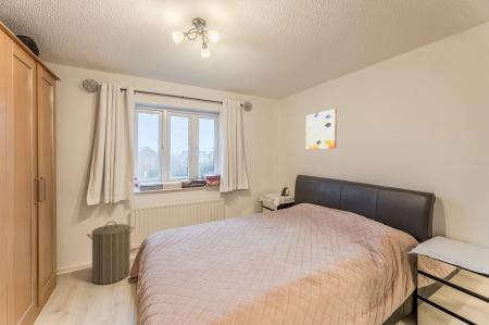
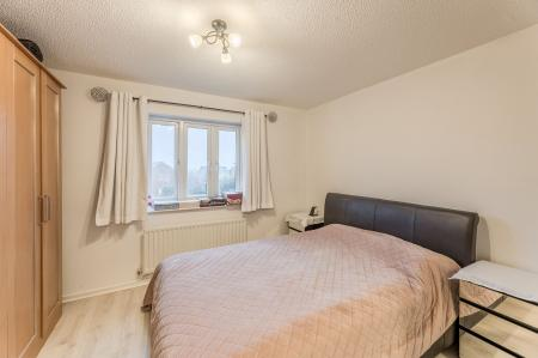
- laundry hamper (111, 248)
- wall art (319, 130)
